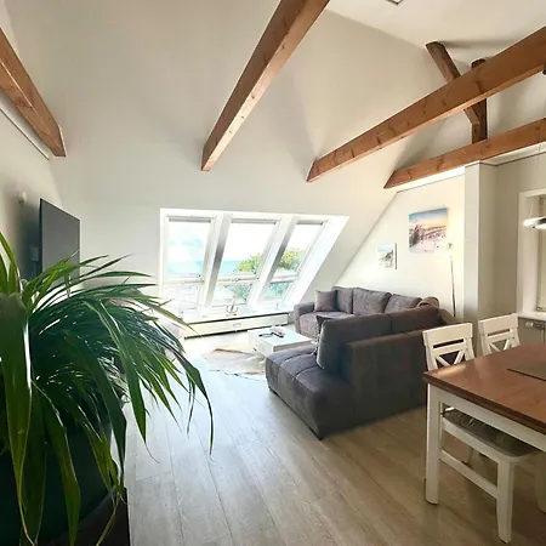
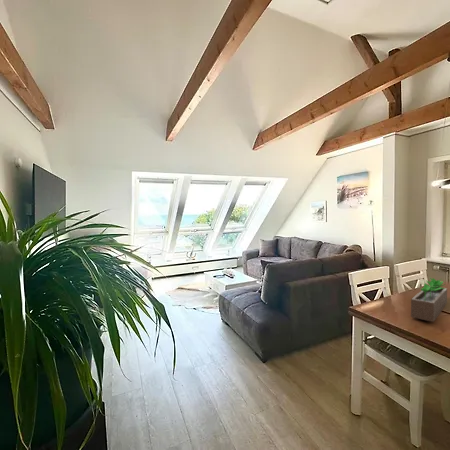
+ succulent planter (430, 295)
